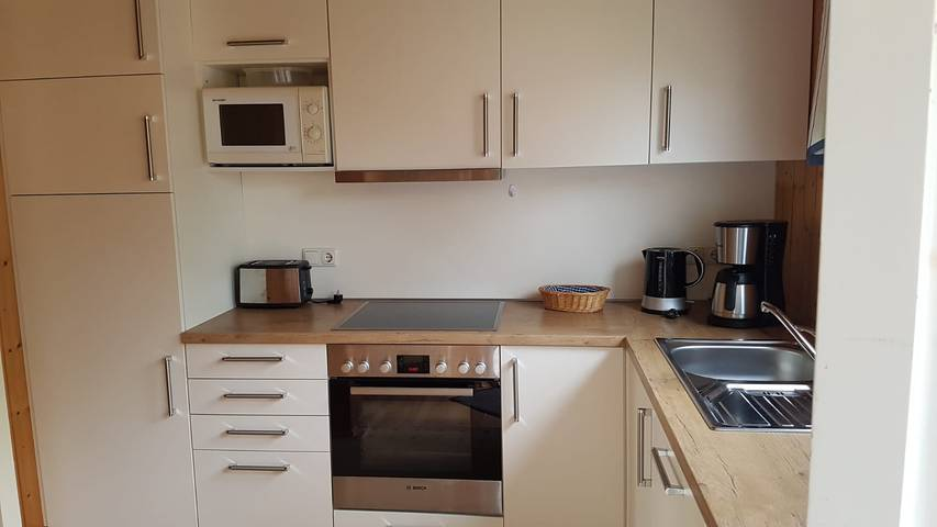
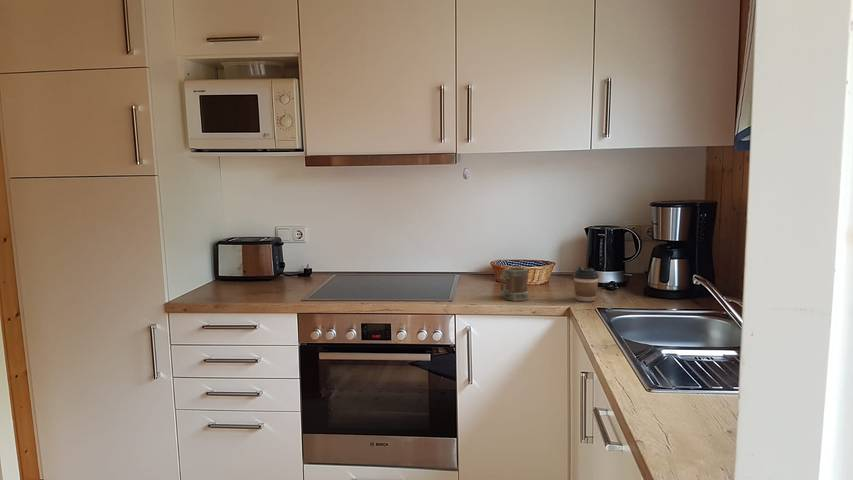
+ mug (513, 283)
+ coffee cup (585, 283)
